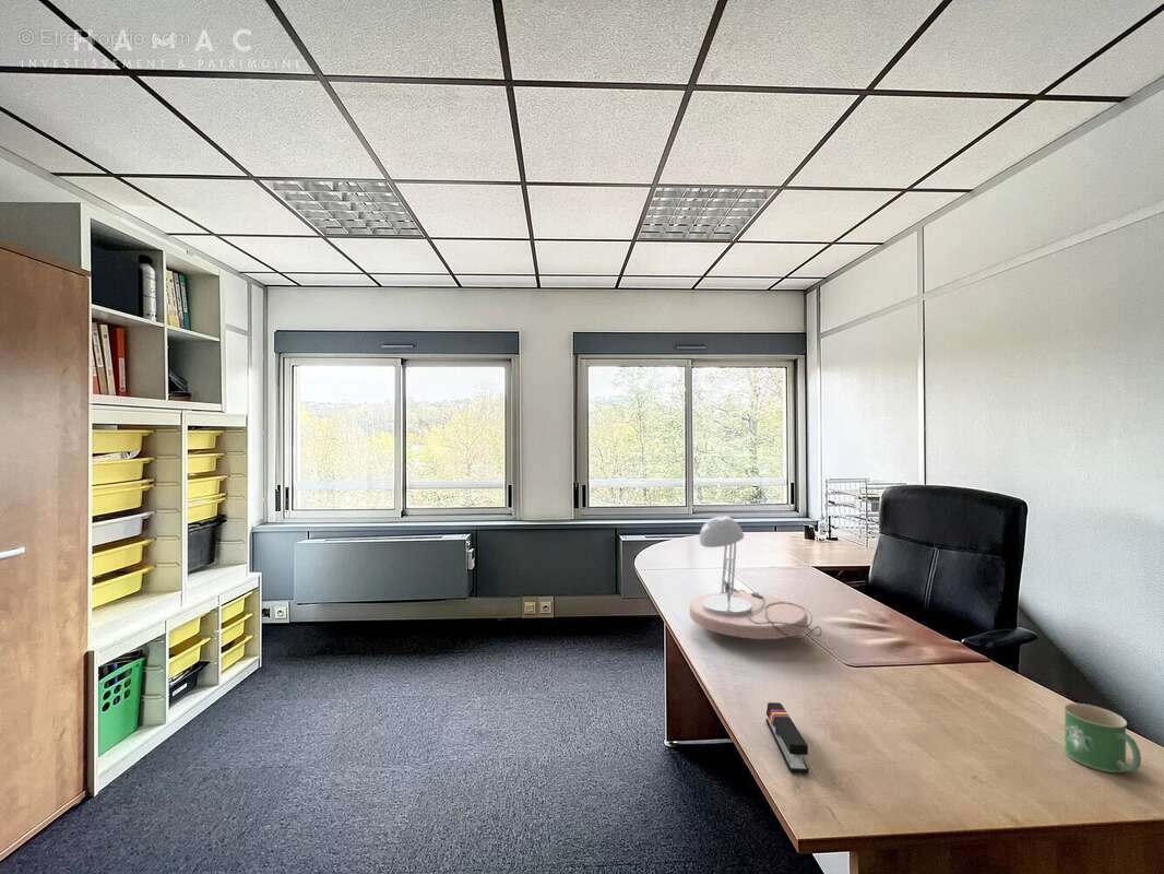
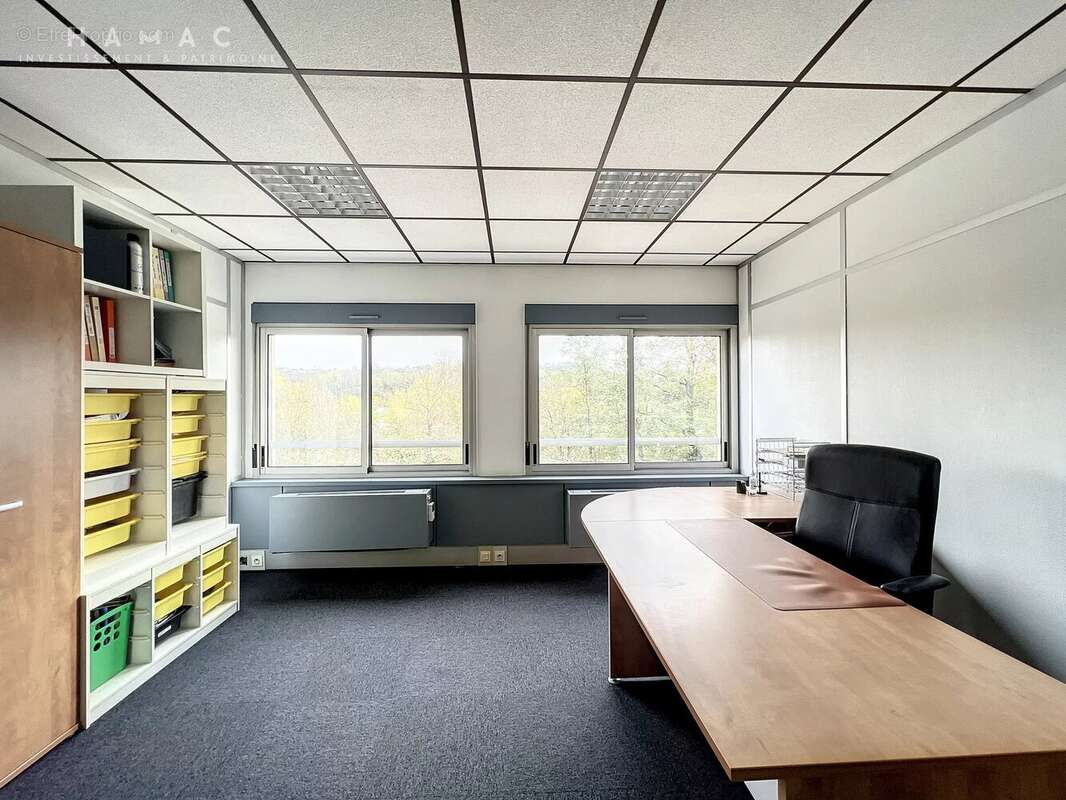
- mug (1103, 741)
- stapler (785, 732)
- desk lamp (734, 571)
